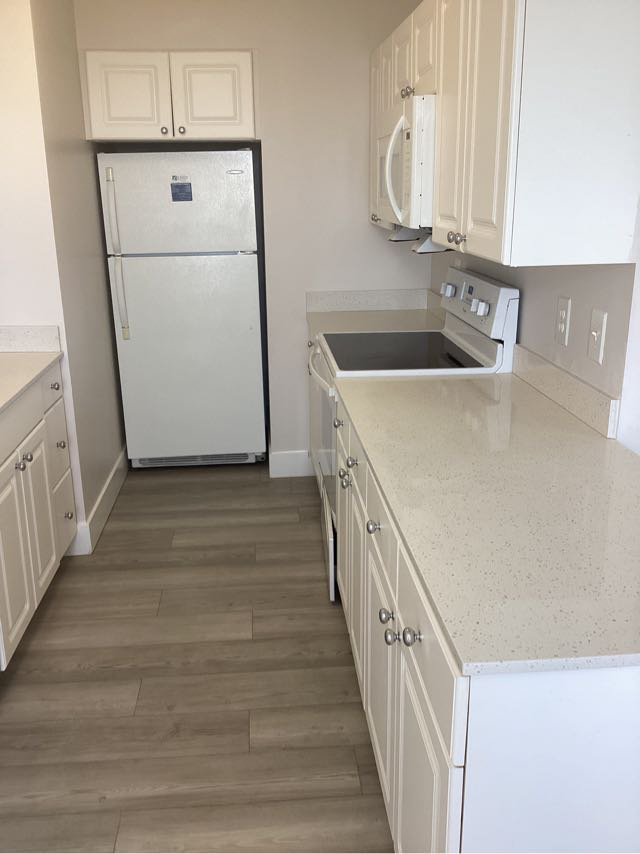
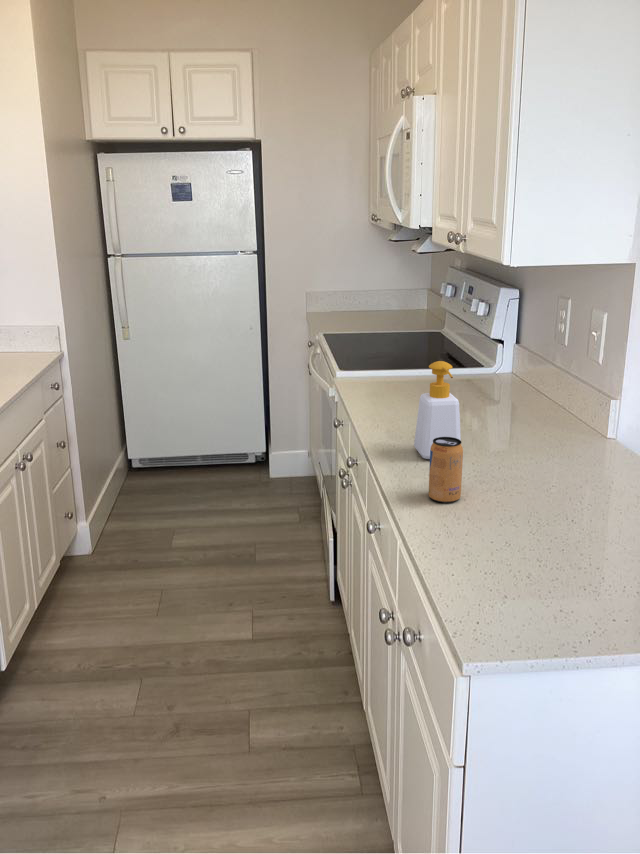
+ beverage can (445, 469)
+ soap bottle (441, 410)
